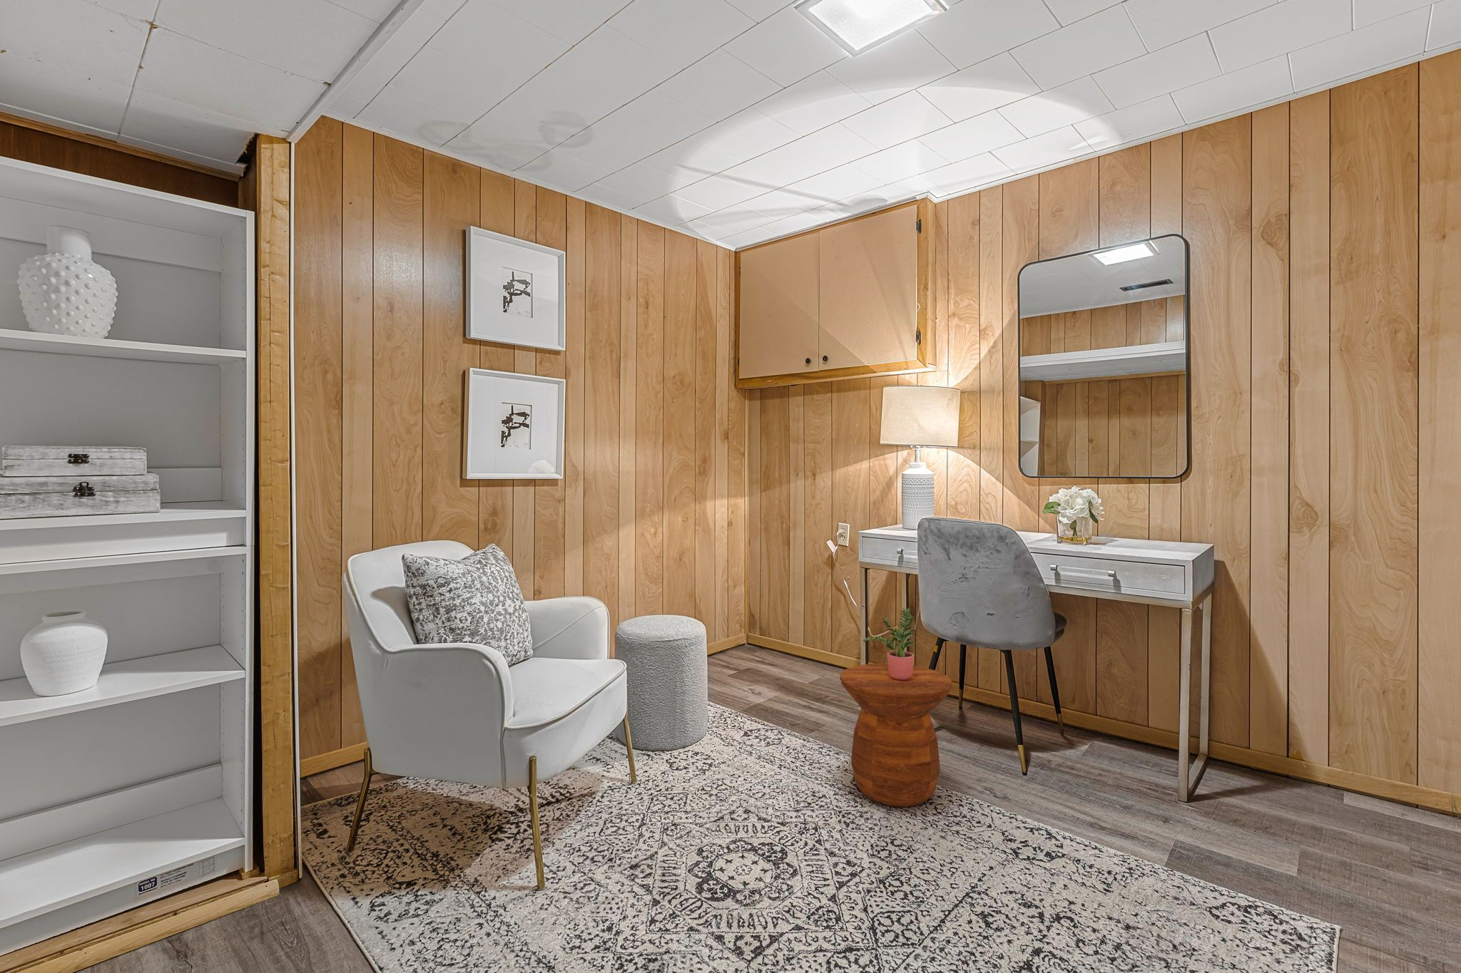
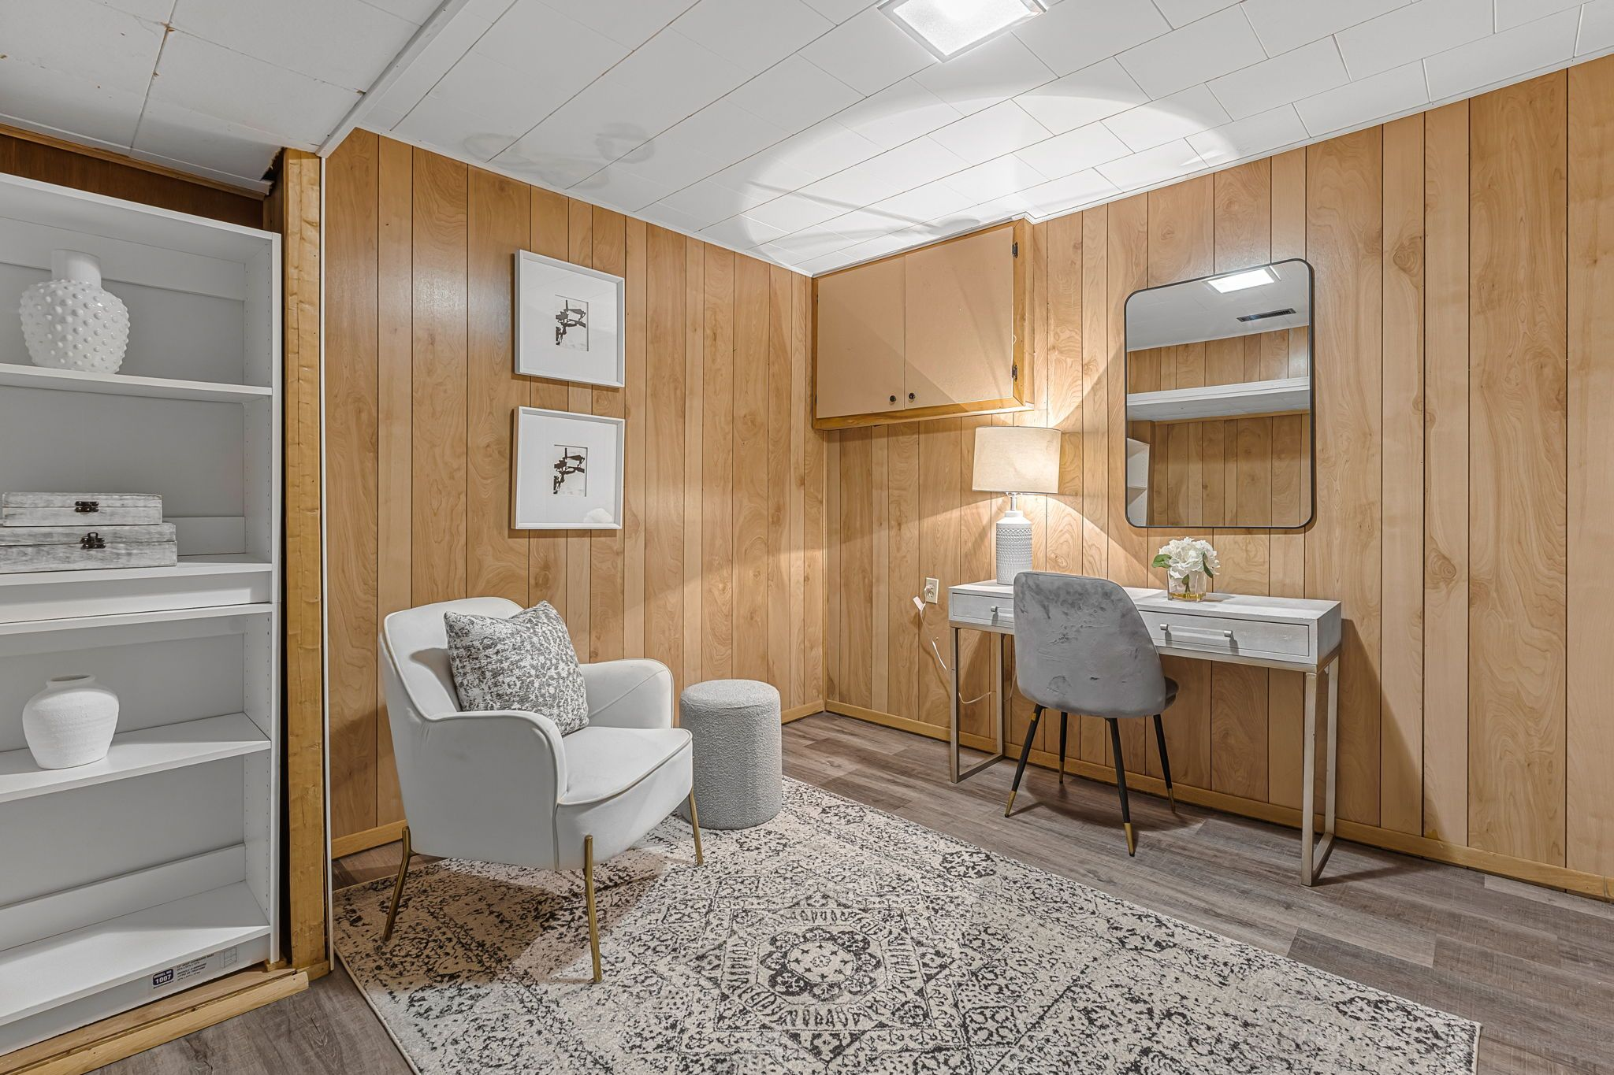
- potted plant (889, 640)
- side table (895, 733)
